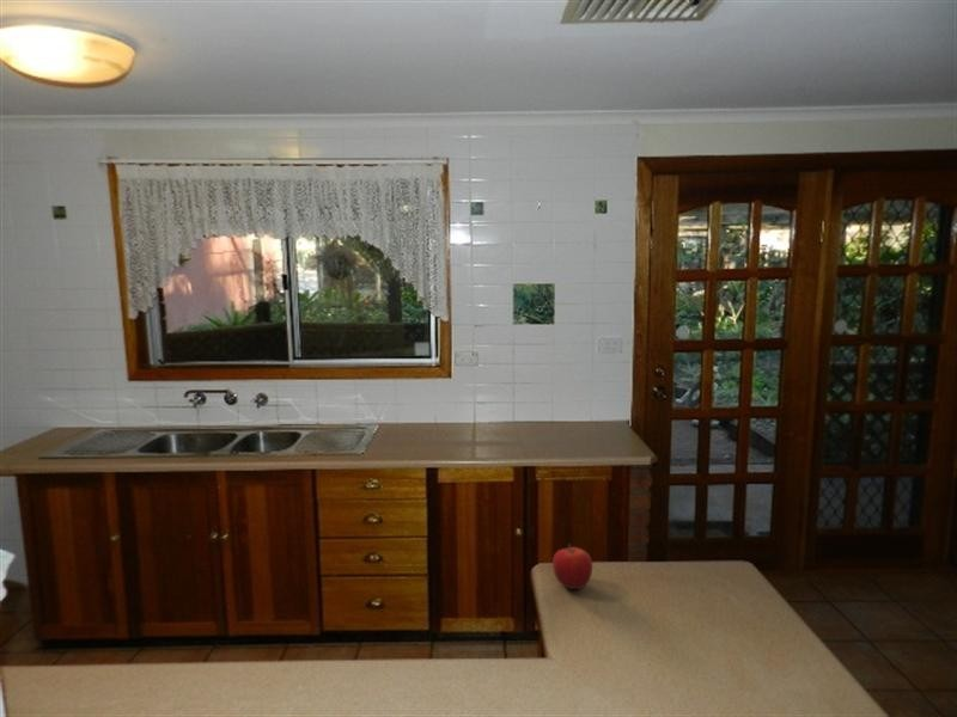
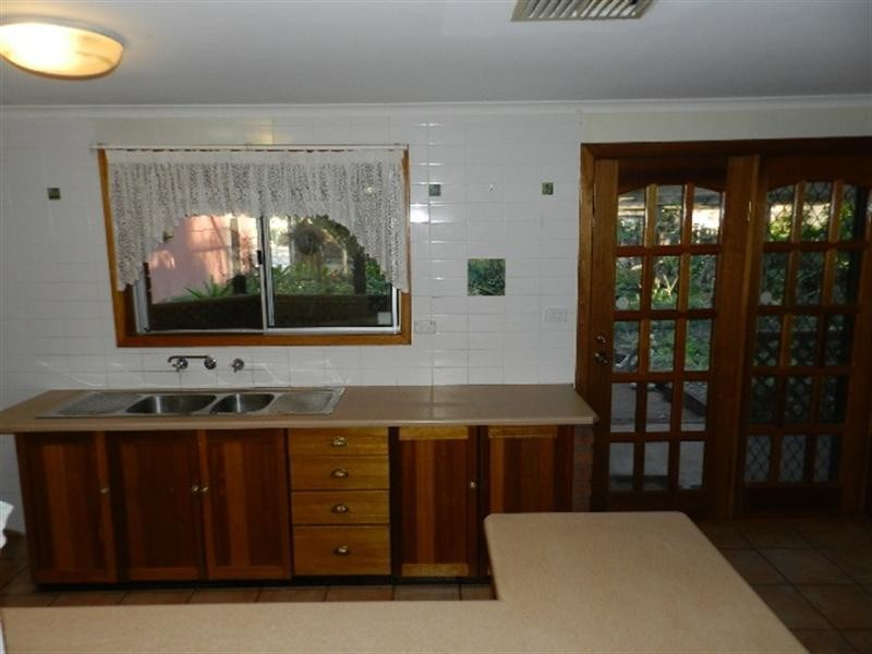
- fruit (572, 565)
